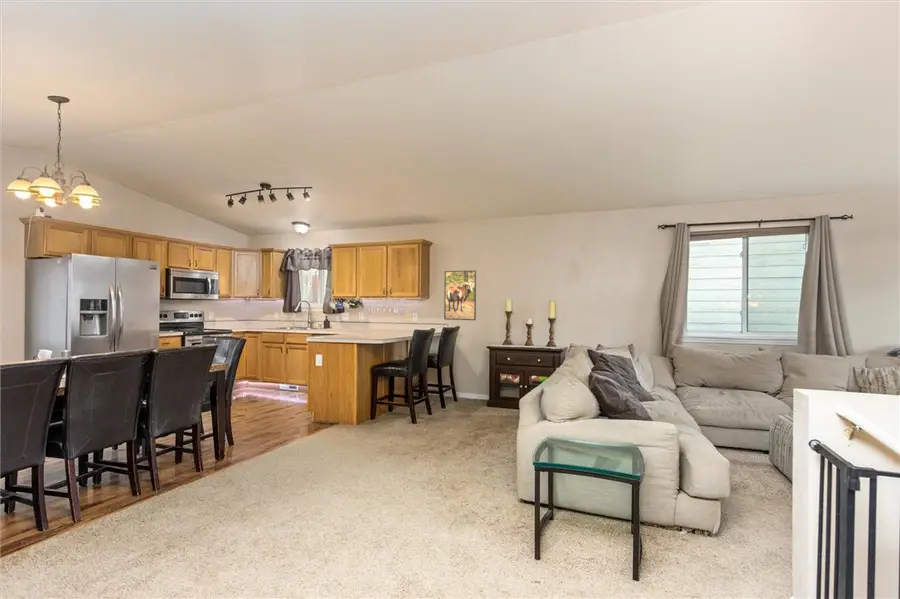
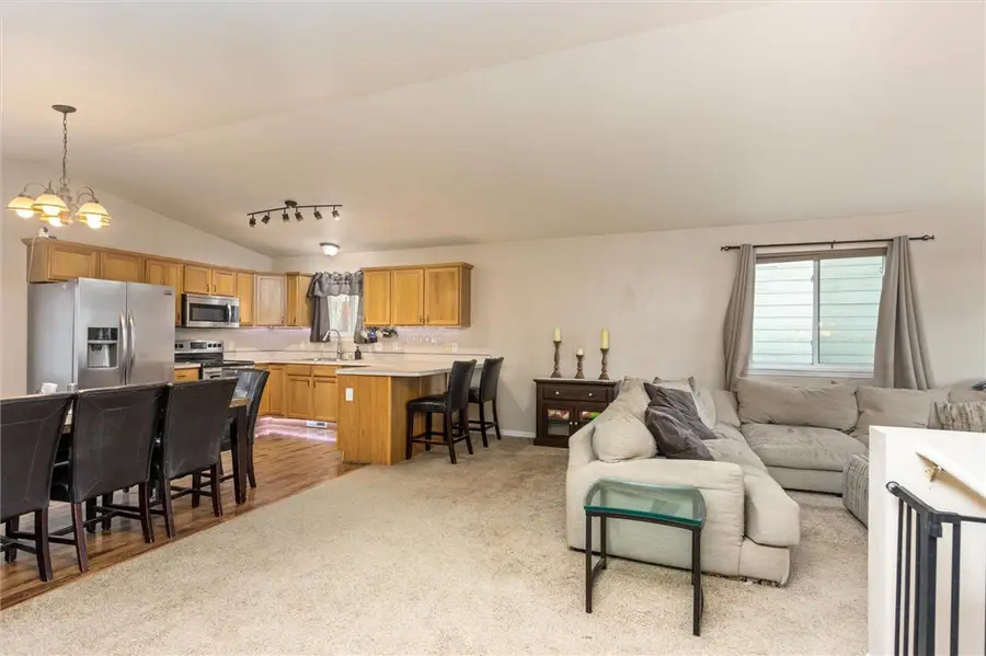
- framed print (459, 295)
